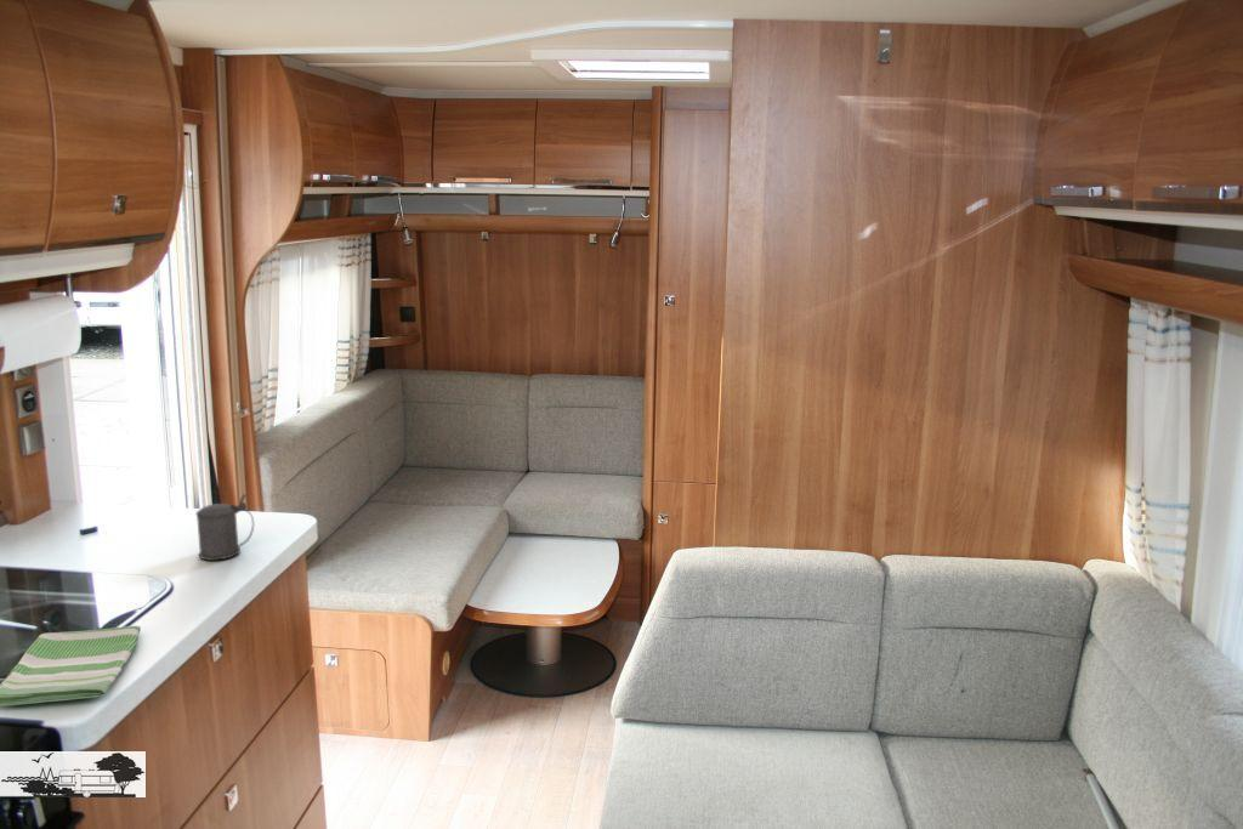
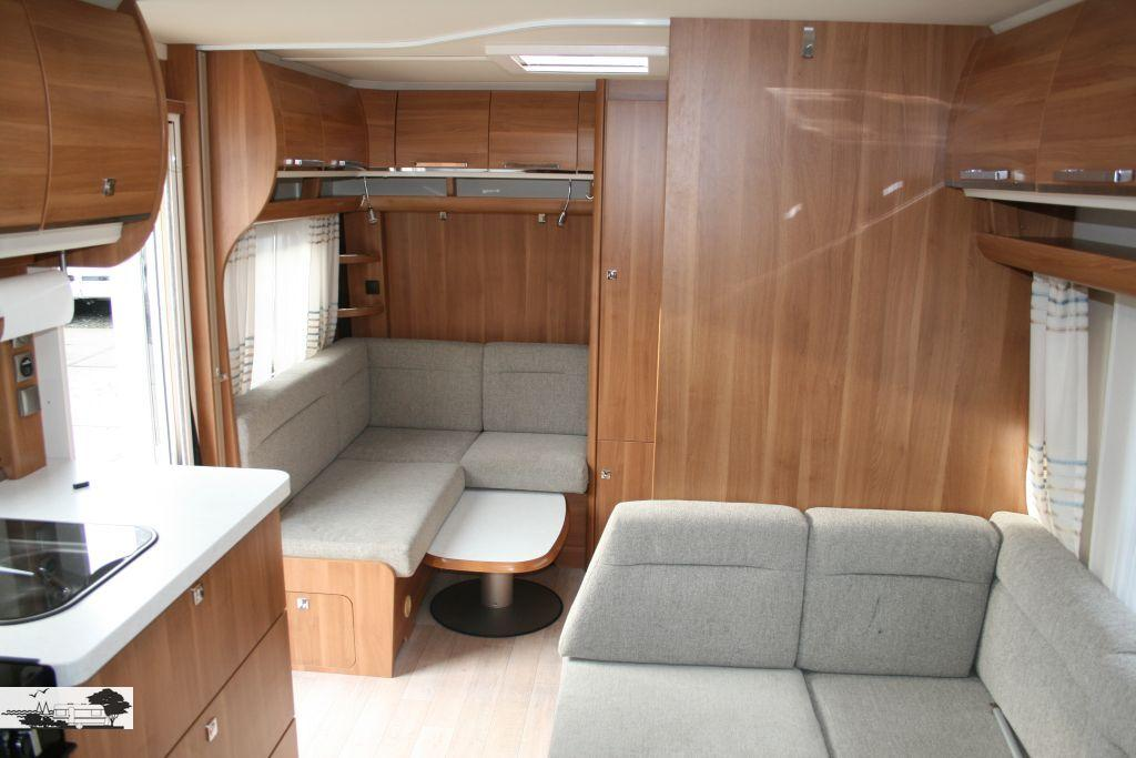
- beer stein (225, 524)
- dish towel (69, 663)
